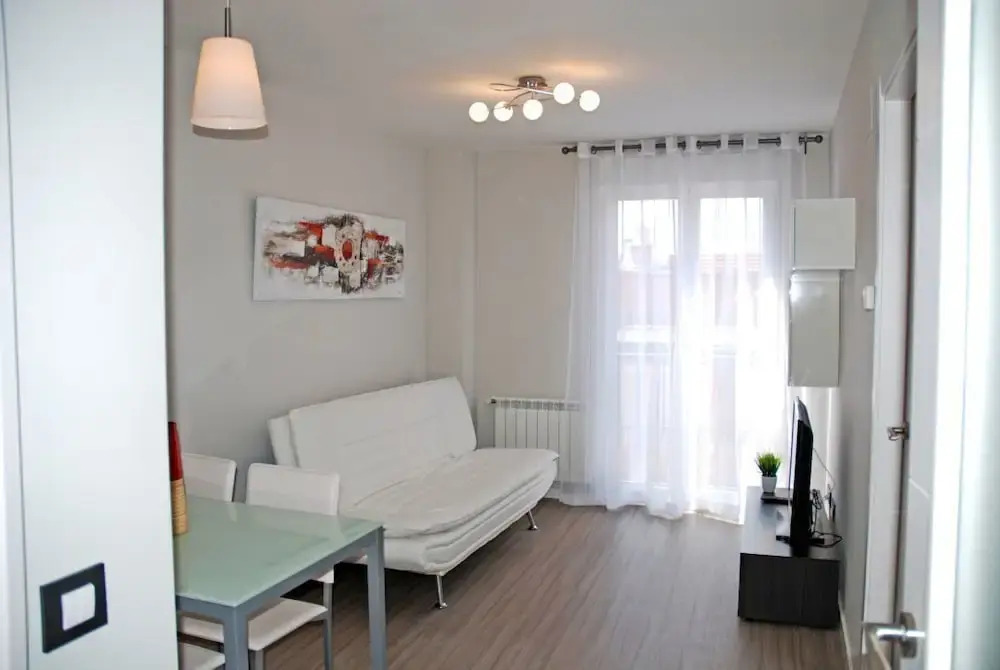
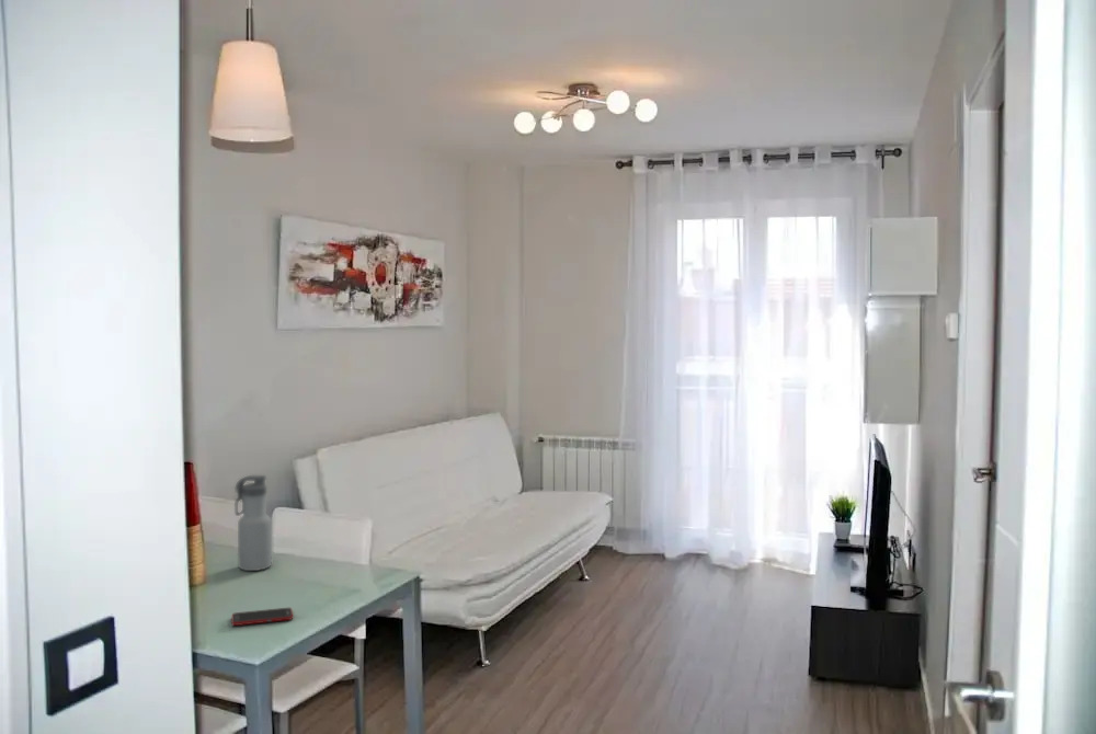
+ cell phone (262, 616)
+ water bottle (254, 521)
